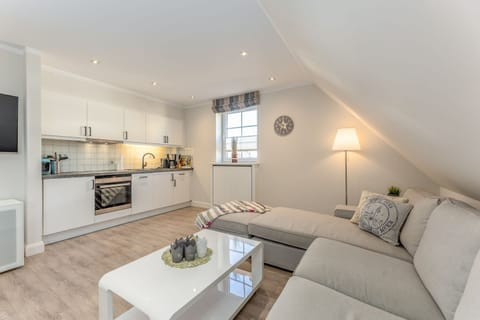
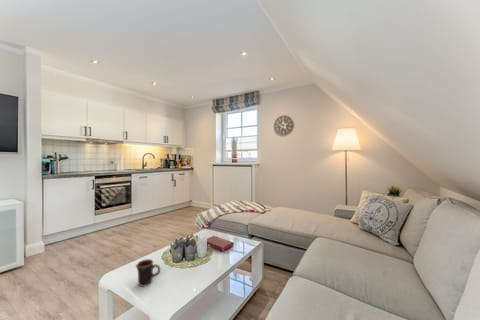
+ mug (148, 272)
+ book (218, 243)
